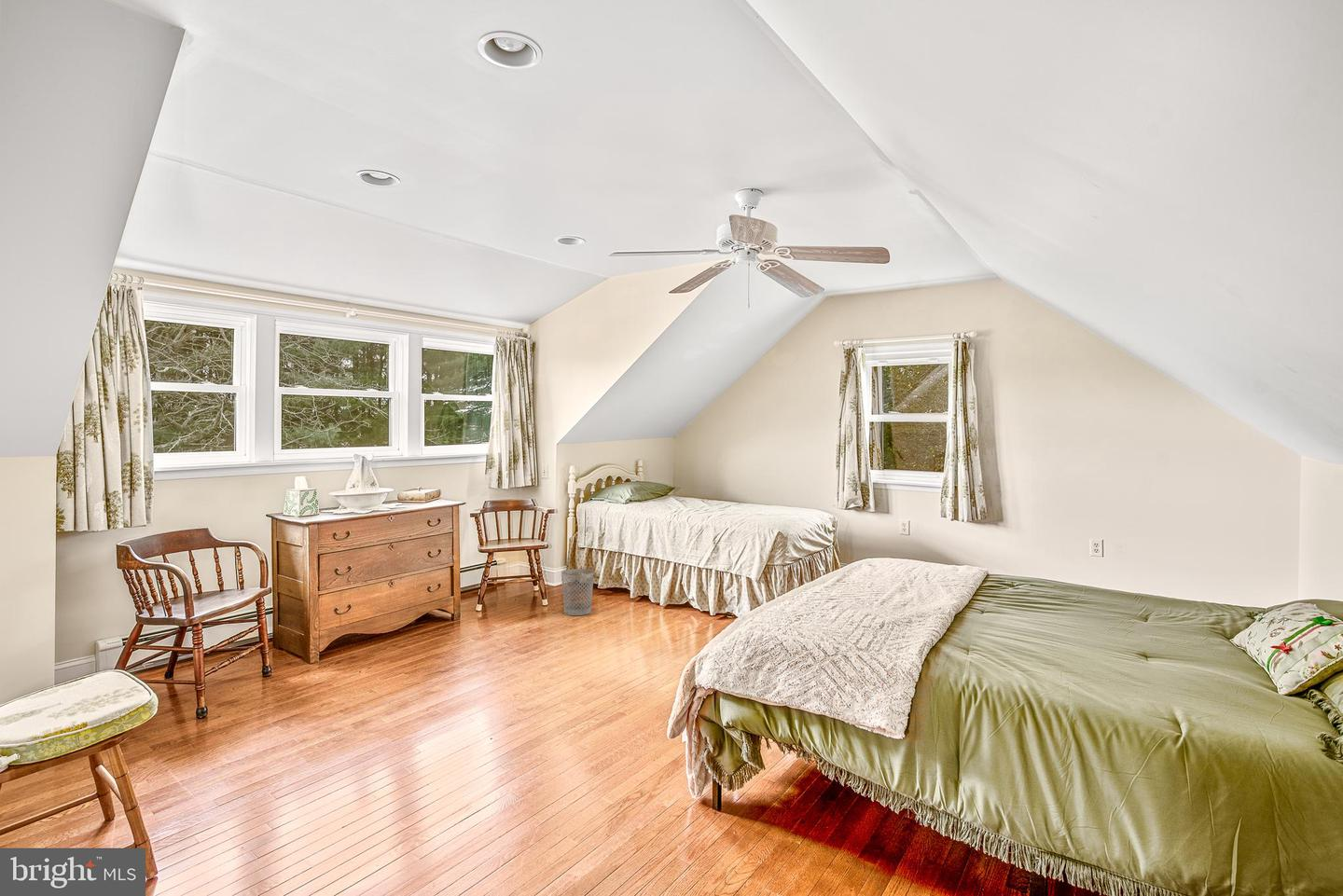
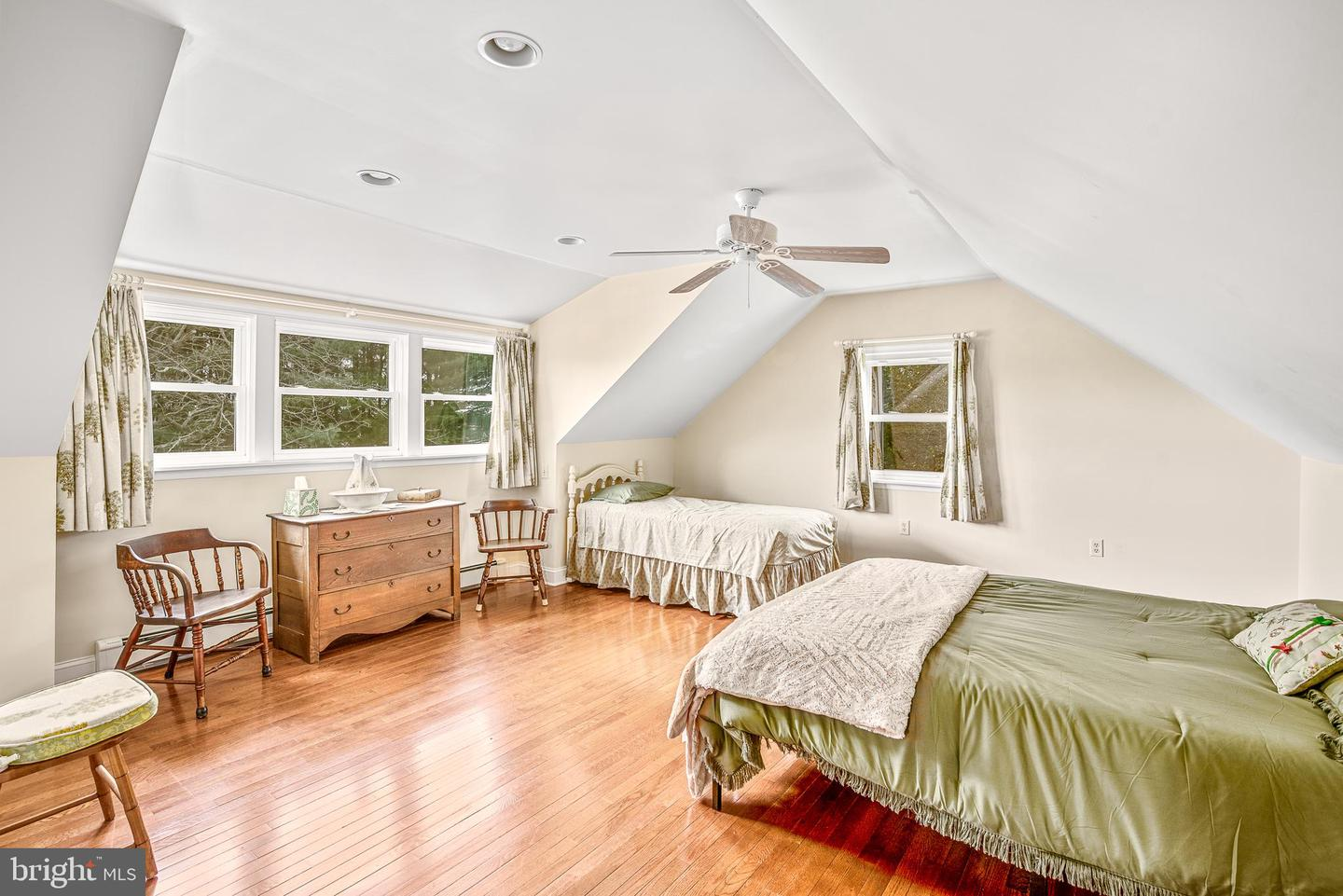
- wastebasket (577, 592)
